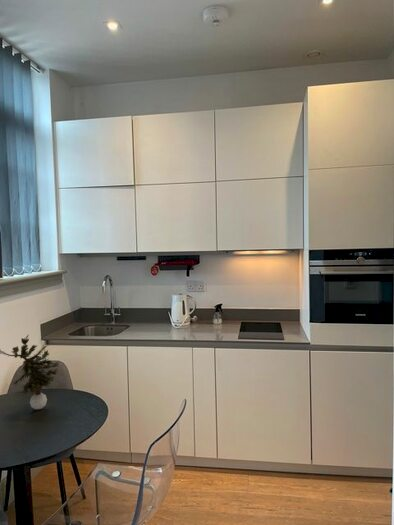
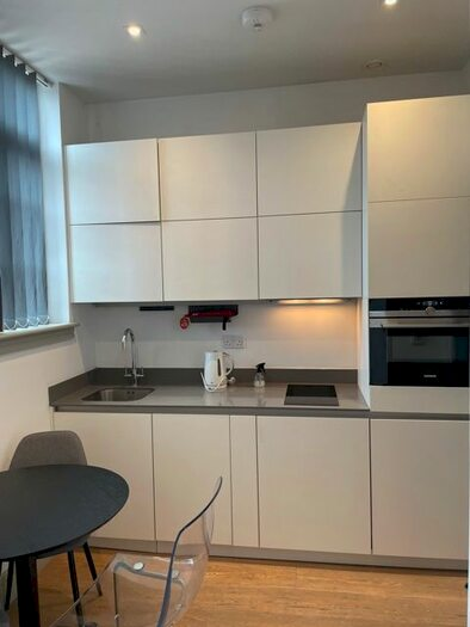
- potted plant (29, 372)
